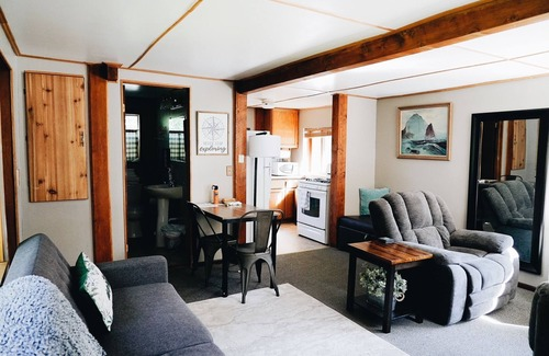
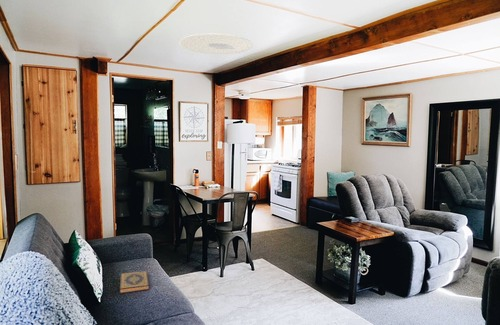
+ hardback book (134, 281)
+ ceiling light (216, 41)
